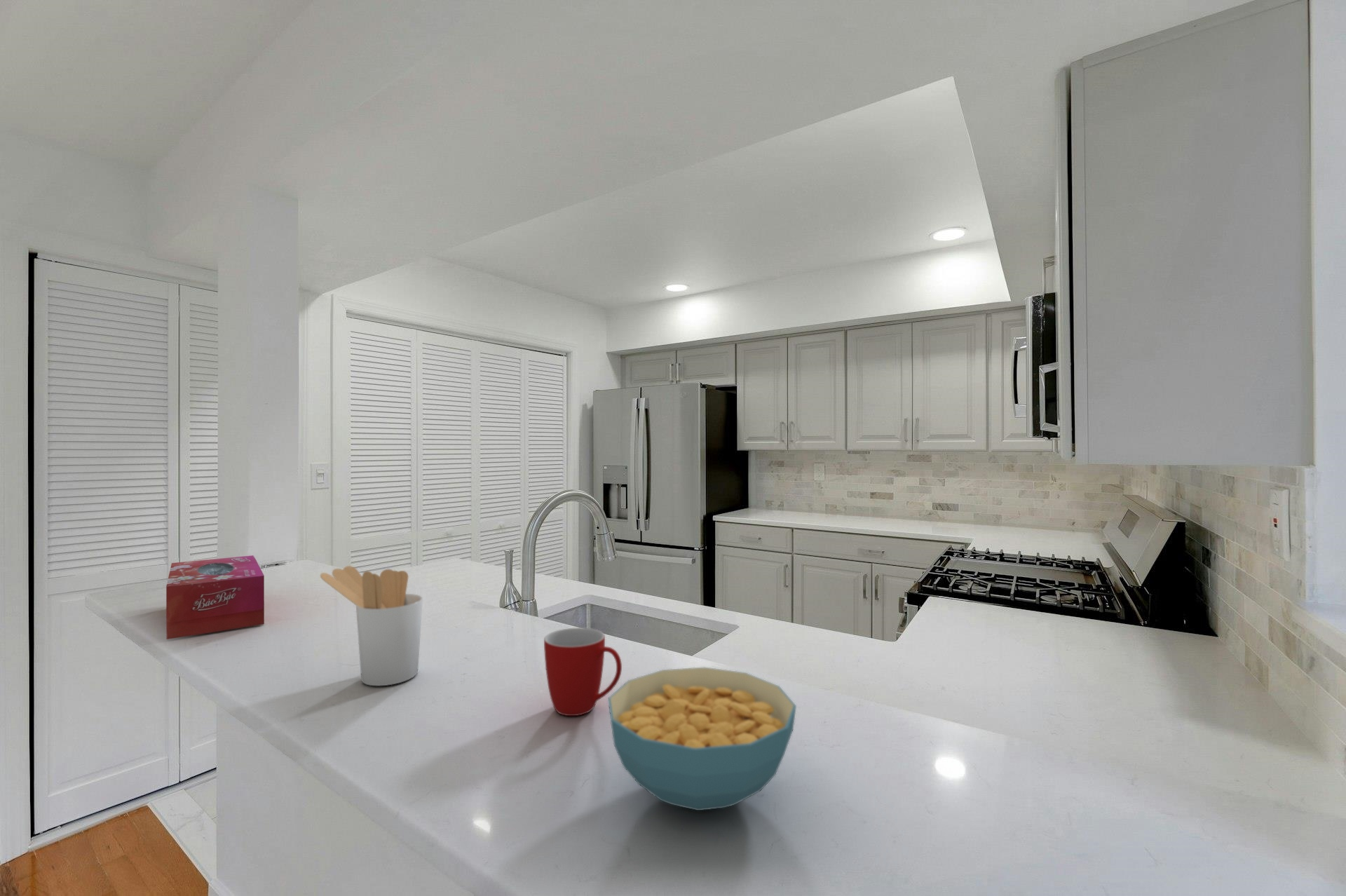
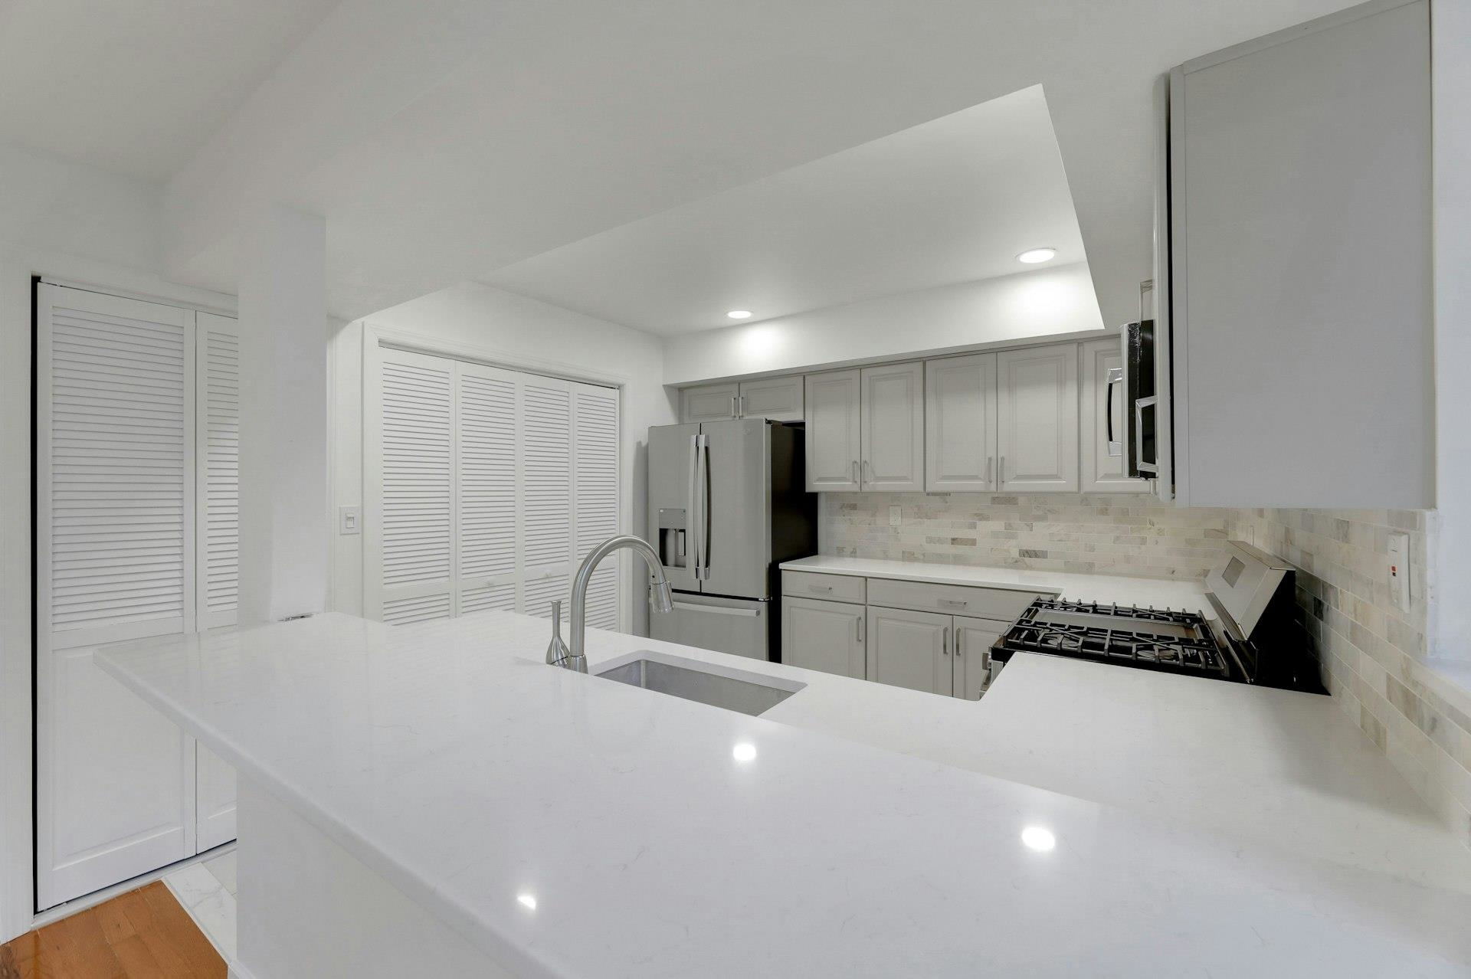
- utensil holder (374, 620)
- cereal bowl (700, 747)
- mug (585, 674)
- tissue box (215, 592)
